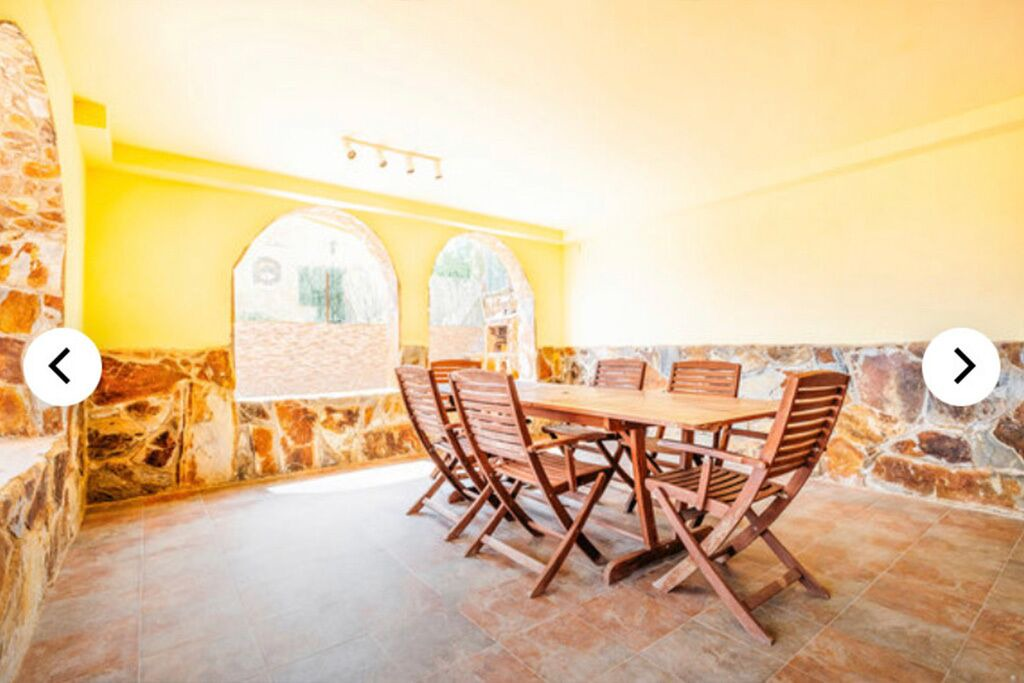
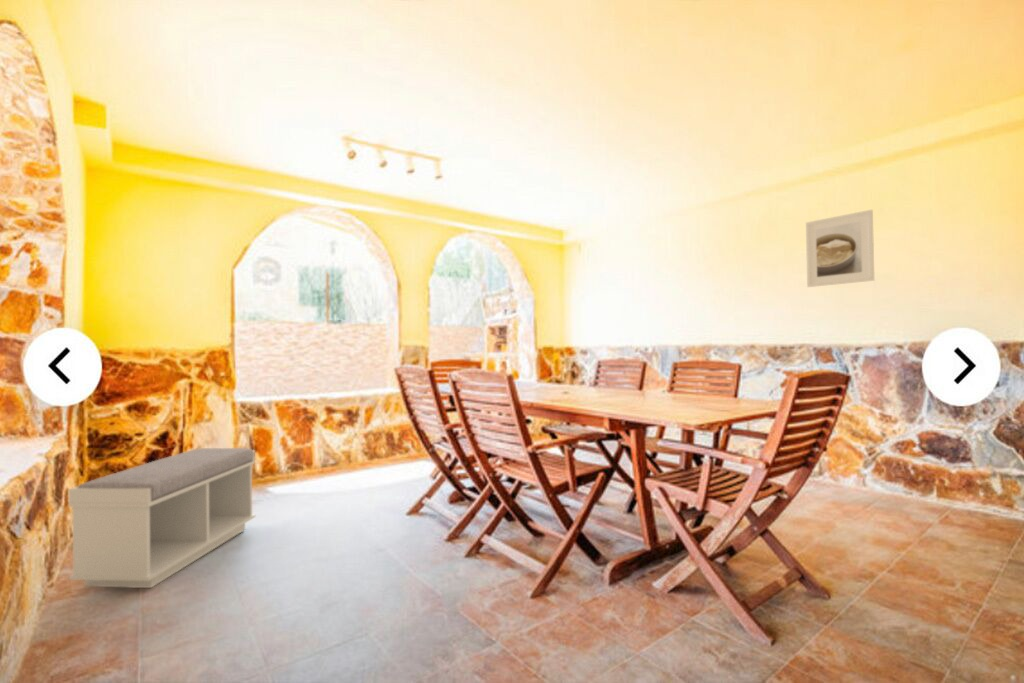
+ bench (177, 507)
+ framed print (838, 250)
